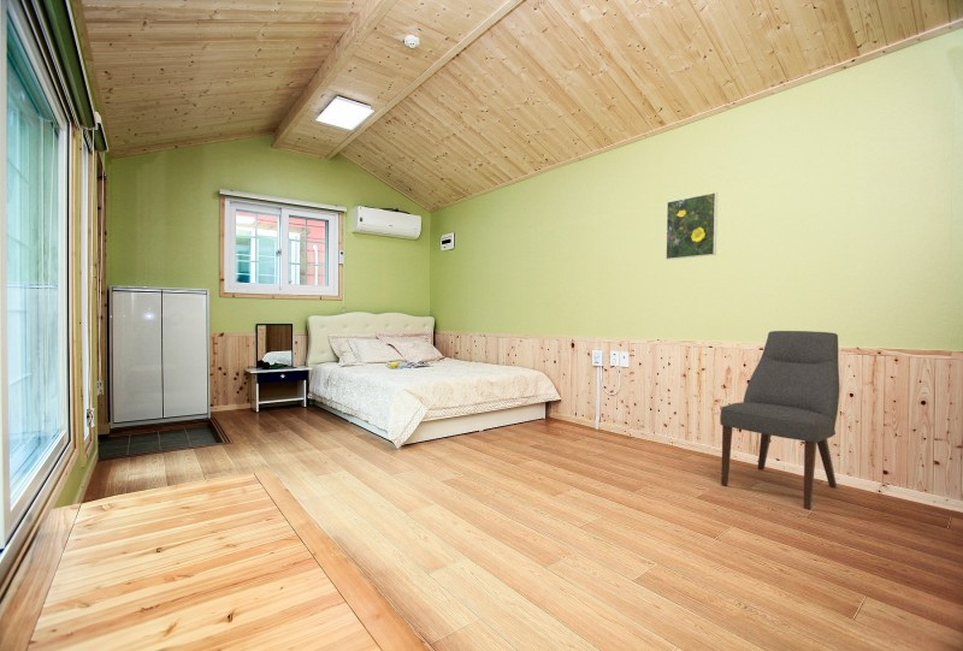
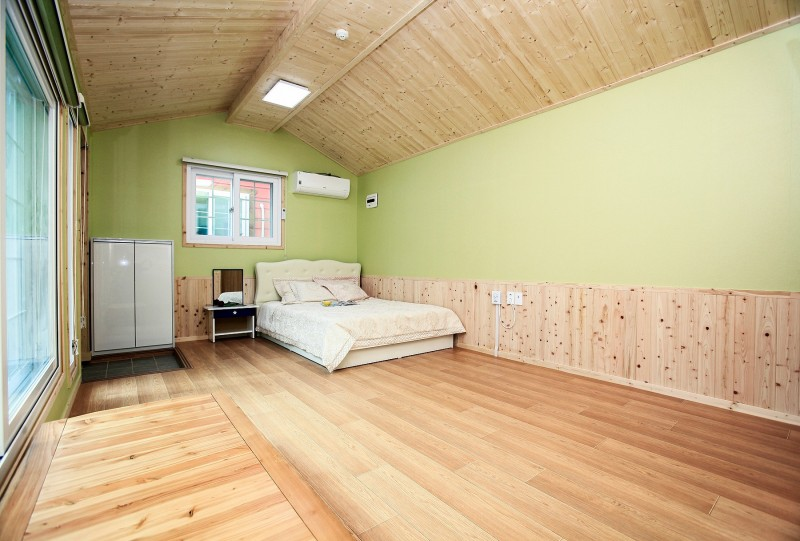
- chair (785, 408)
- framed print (690, 227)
